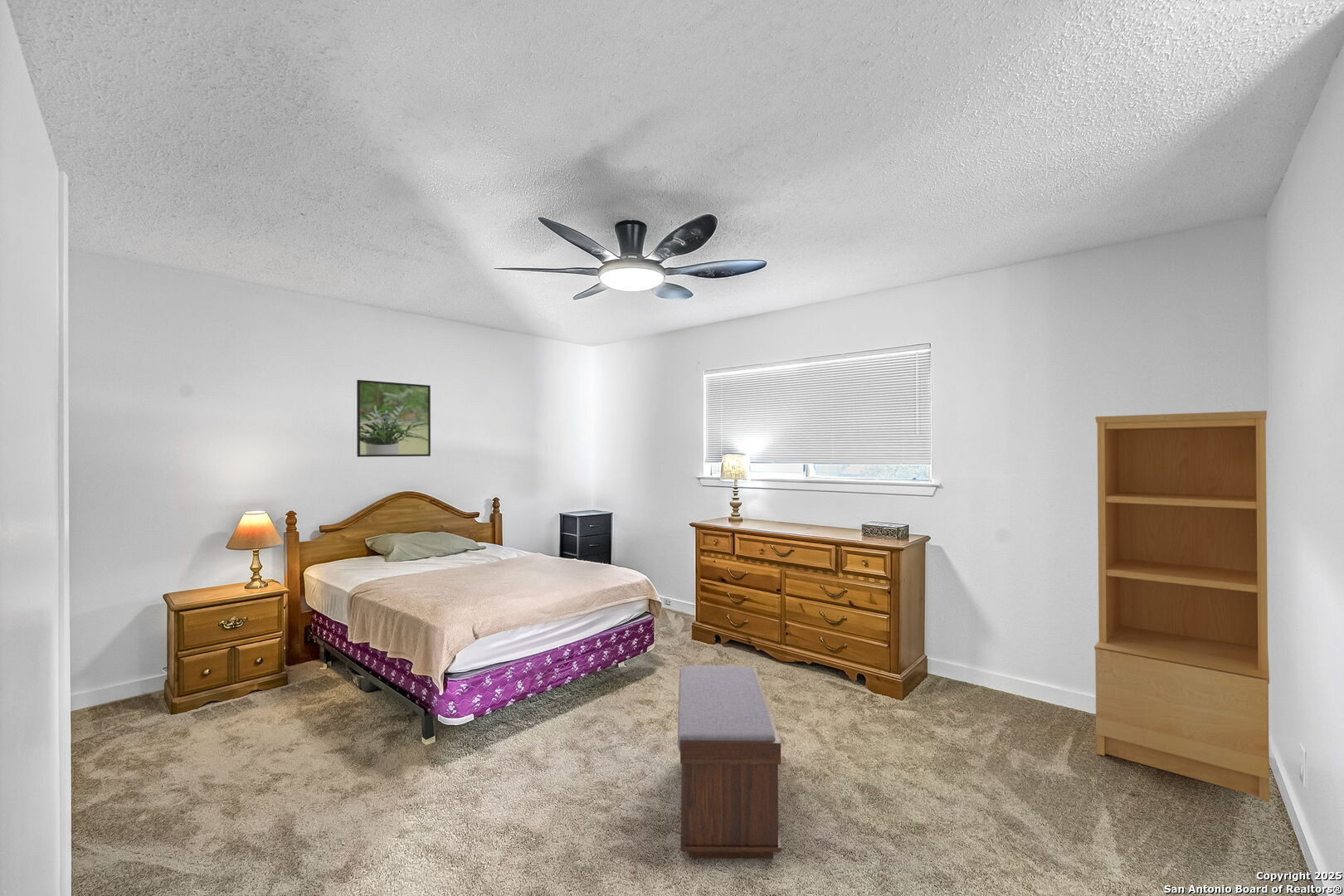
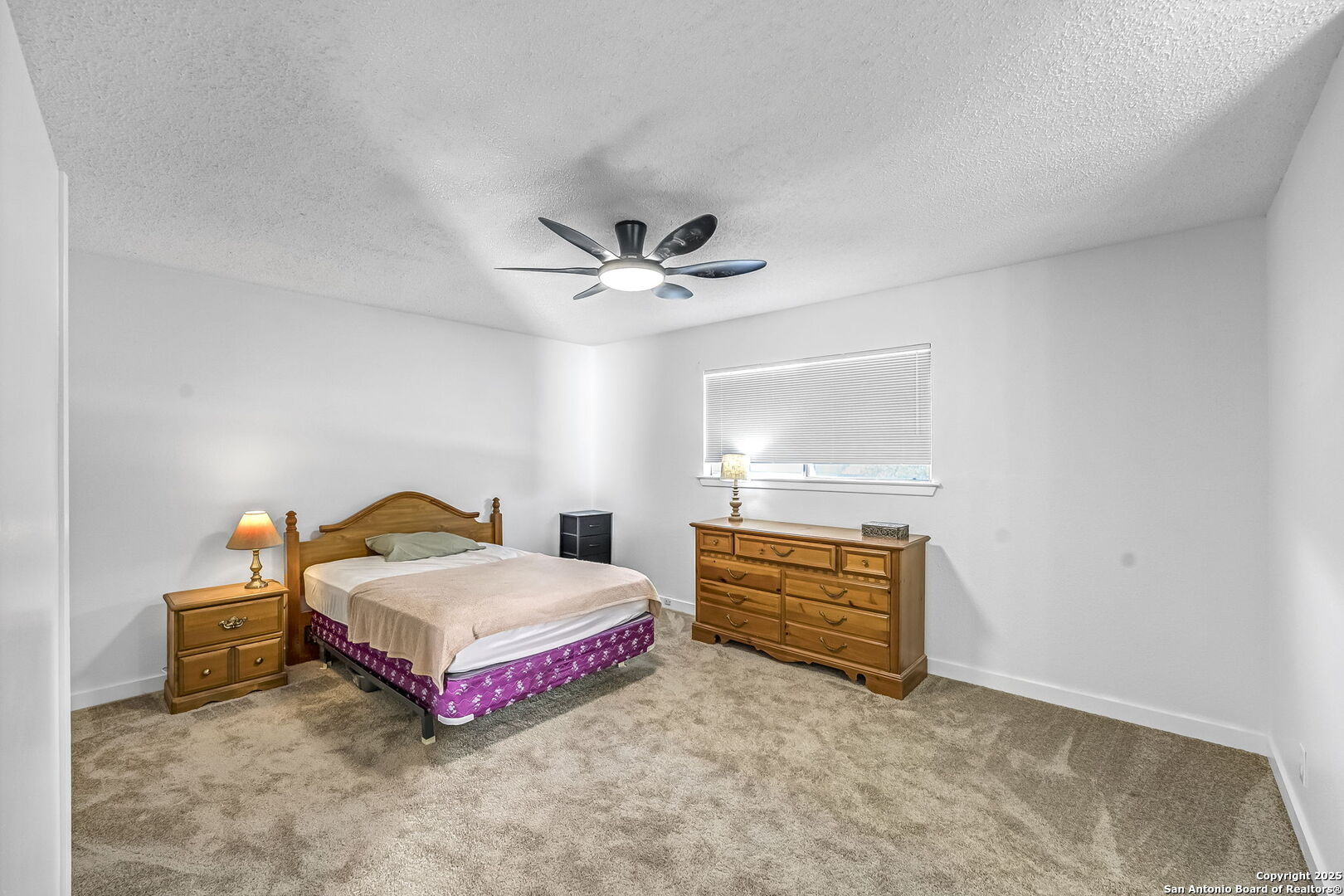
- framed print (395, 419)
- bookcase (1180, 586)
- bench (723, 749)
